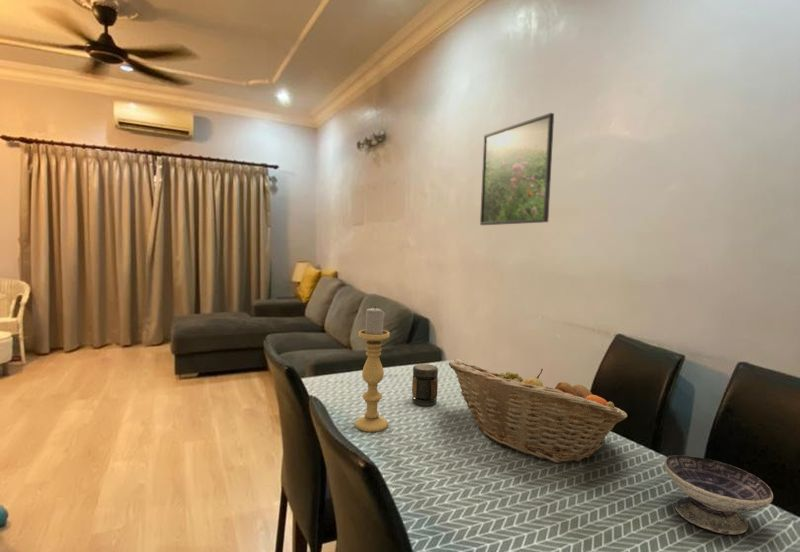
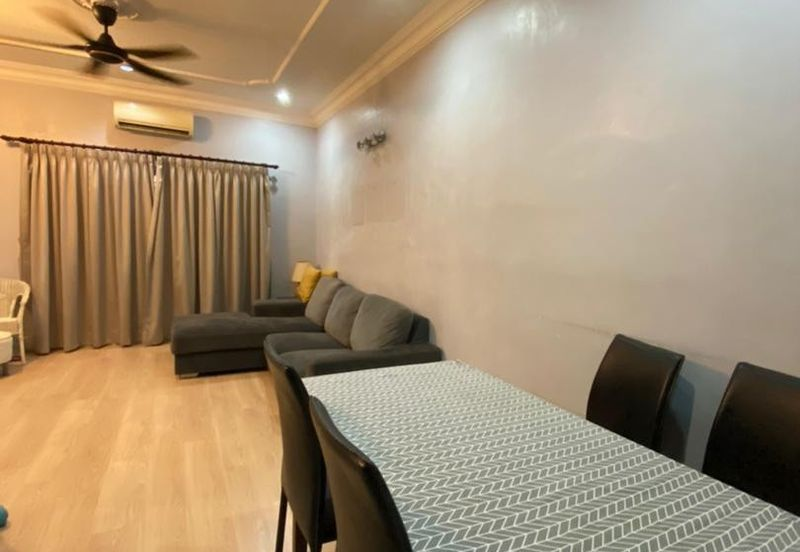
- fruit basket (529, 400)
- bowl (714, 494)
- jar (425, 384)
- candle holder (373, 366)
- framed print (513, 174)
